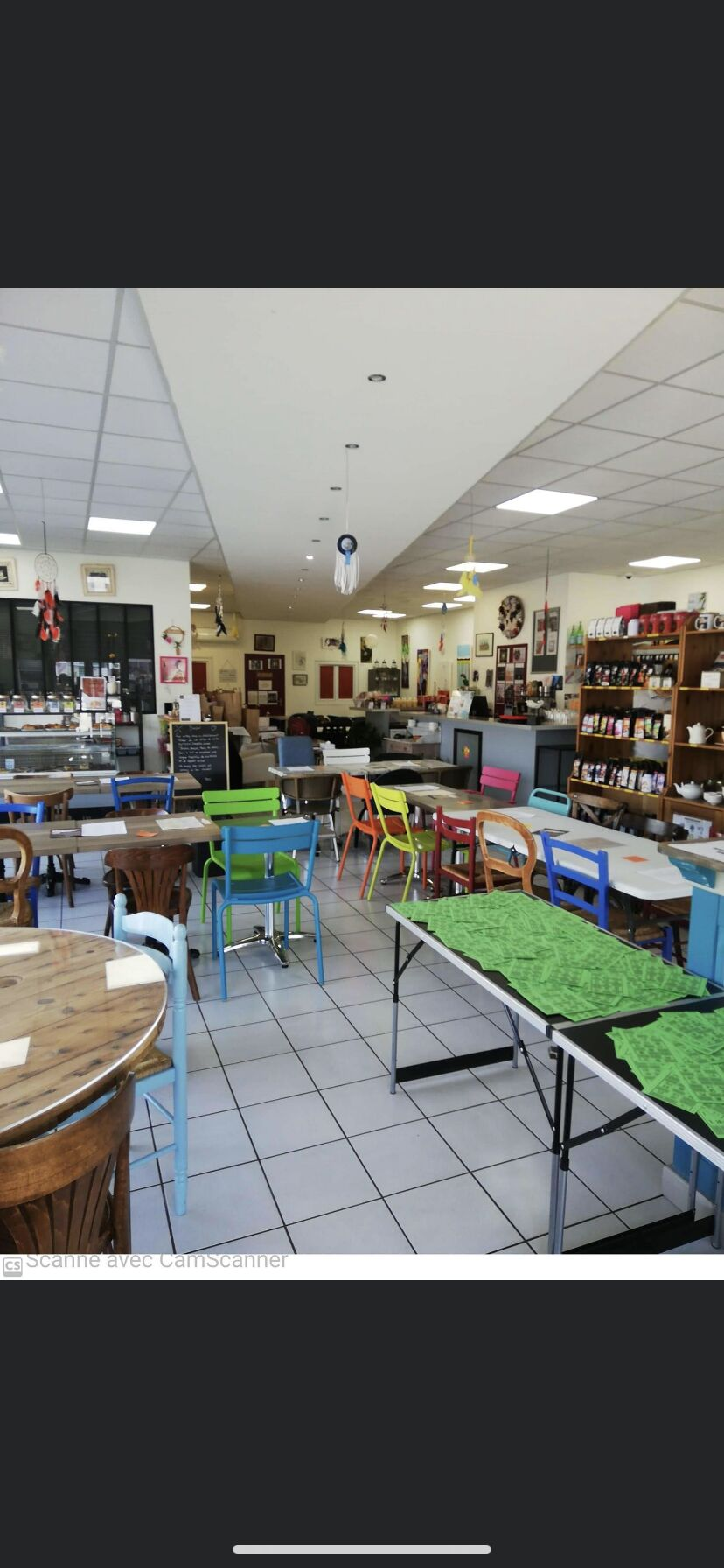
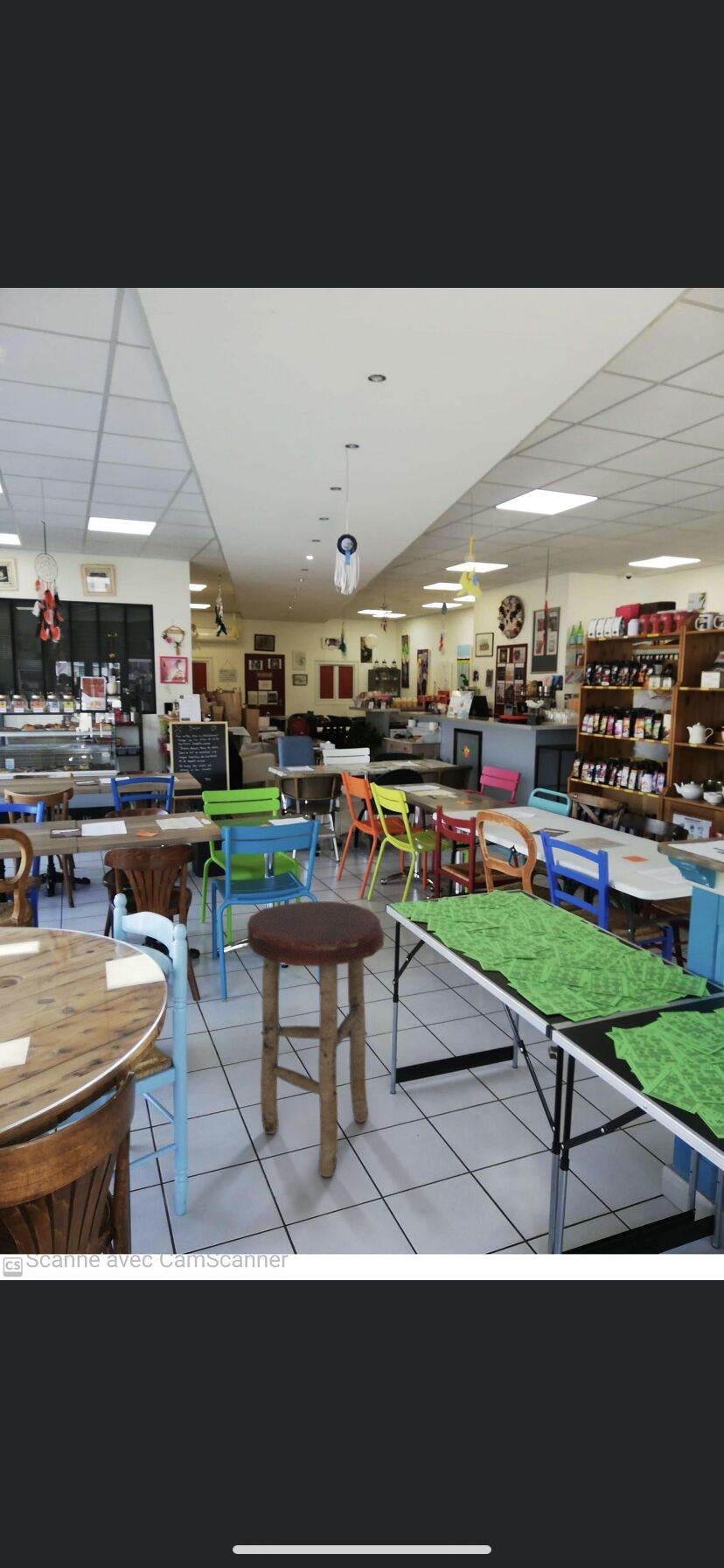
+ stool (315, 1031)
